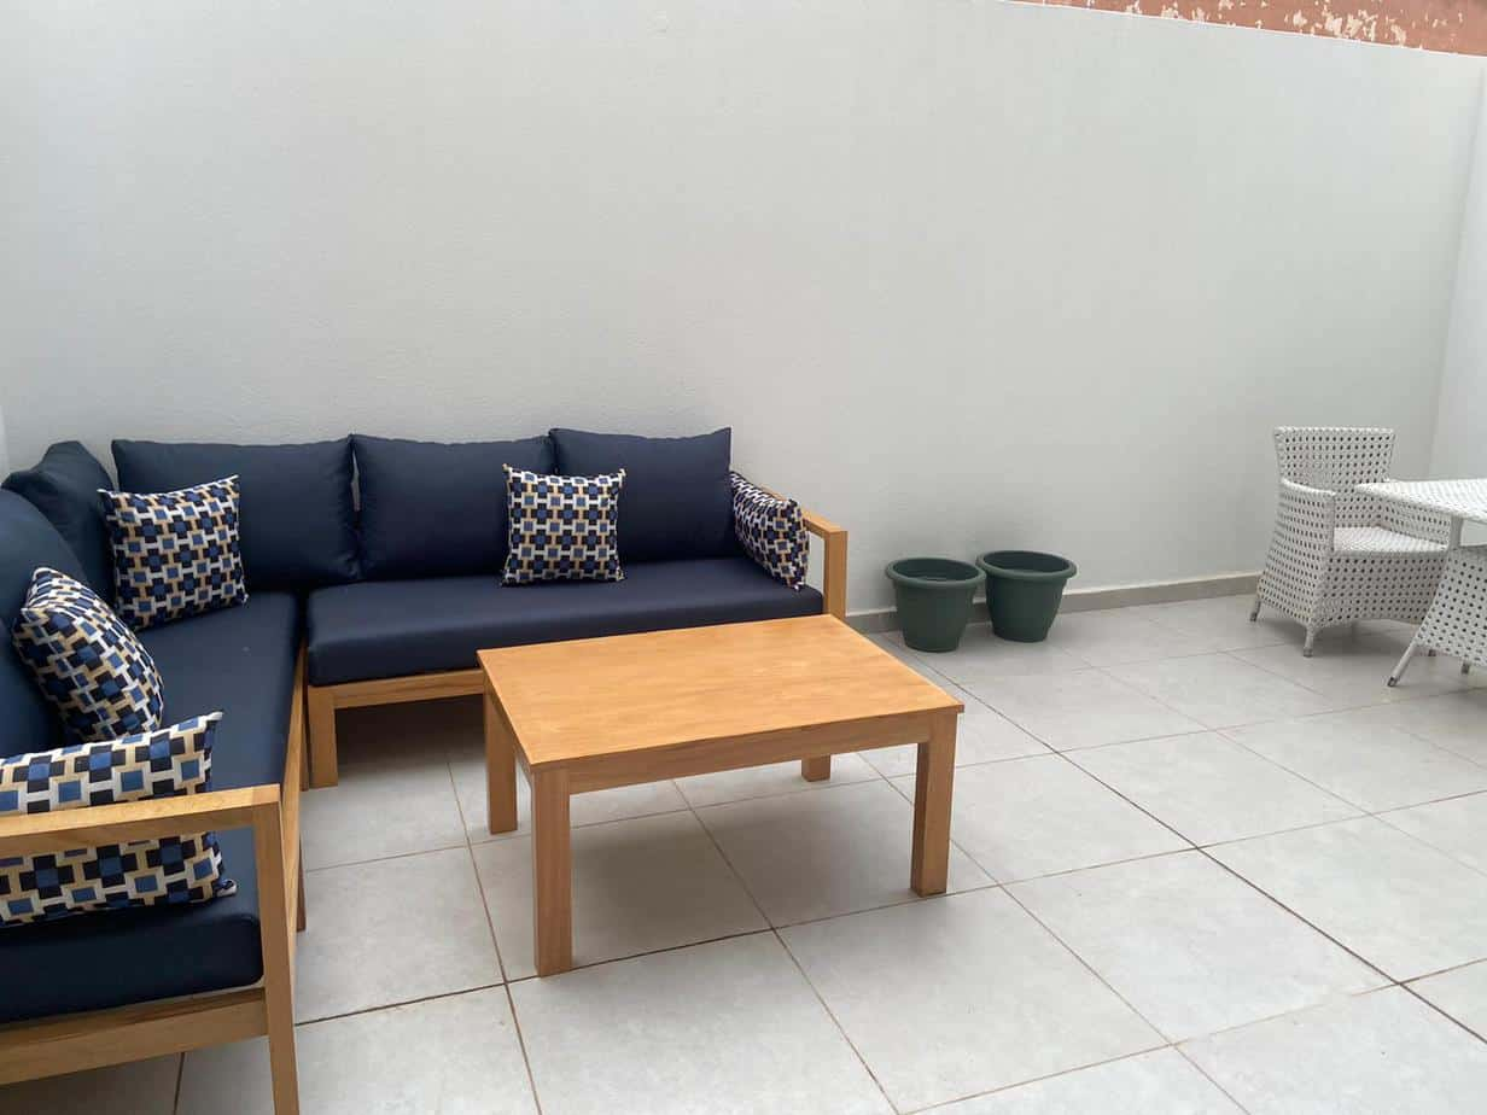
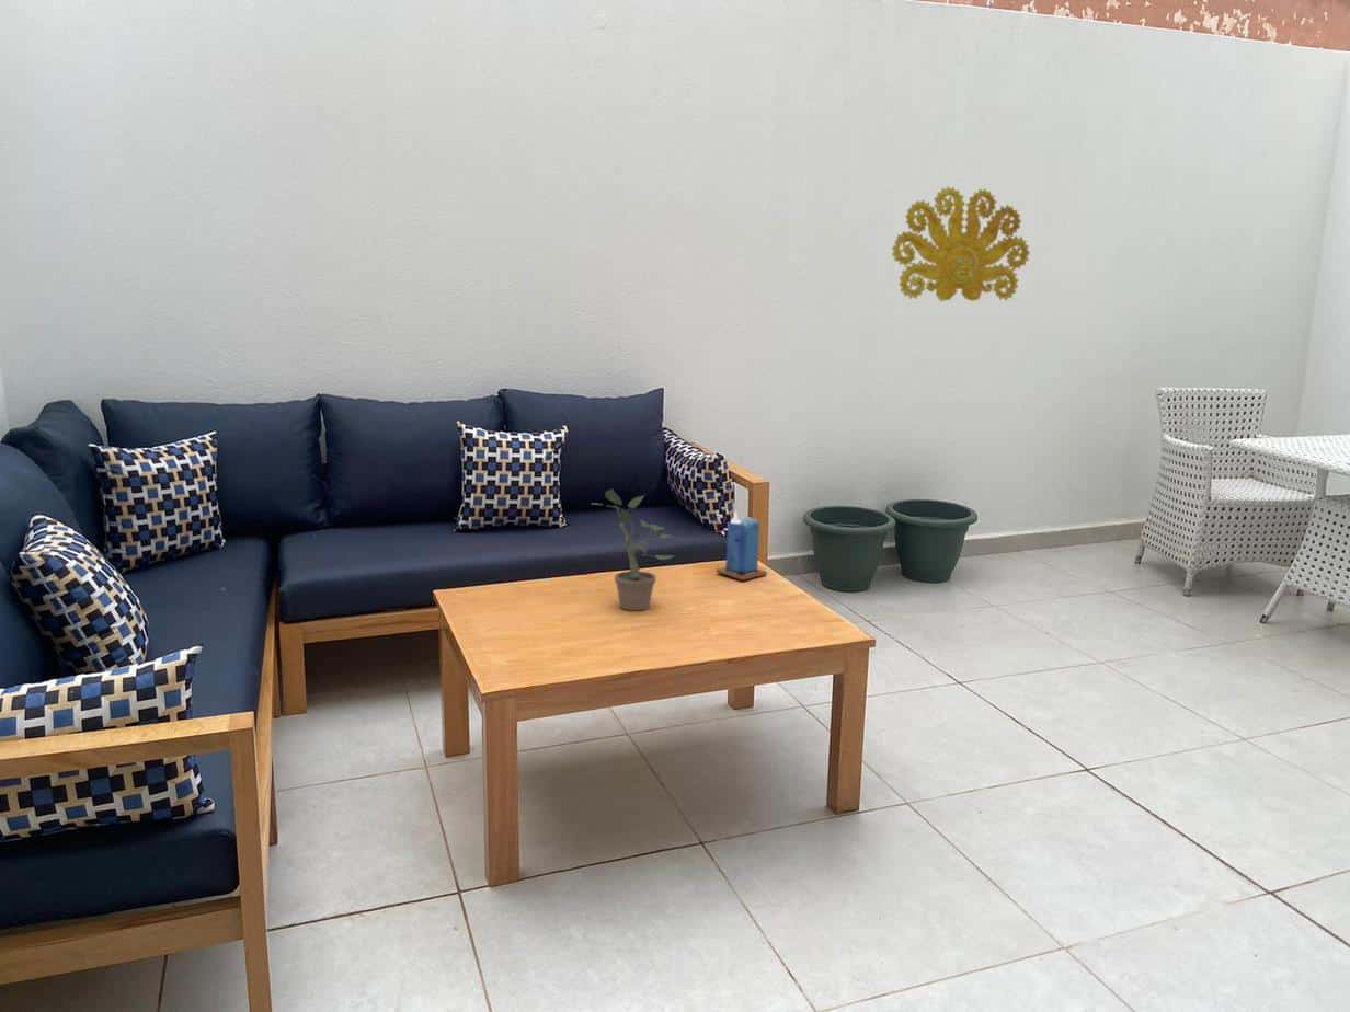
+ wall decoration (965, 244)
+ potted plant (634, 545)
+ candle (742, 543)
